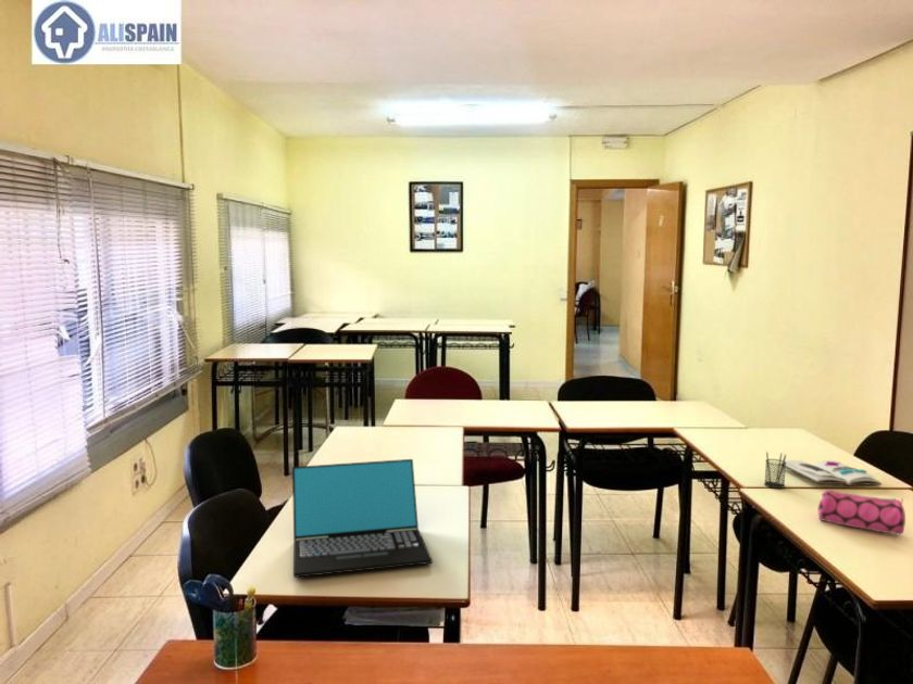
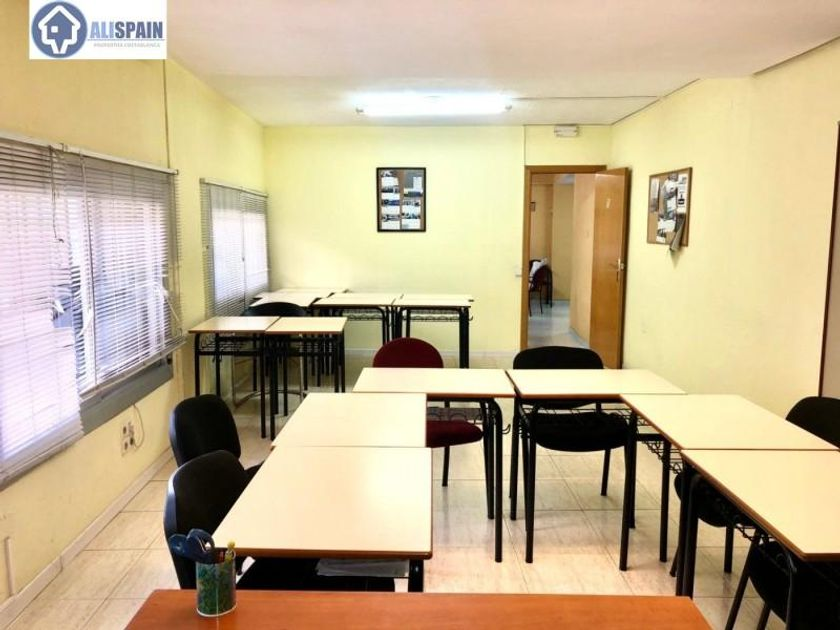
- pencil holder (775, 467)
- pencil case (860, 509)
- book (828, 471)
- laptop (359, 511)
